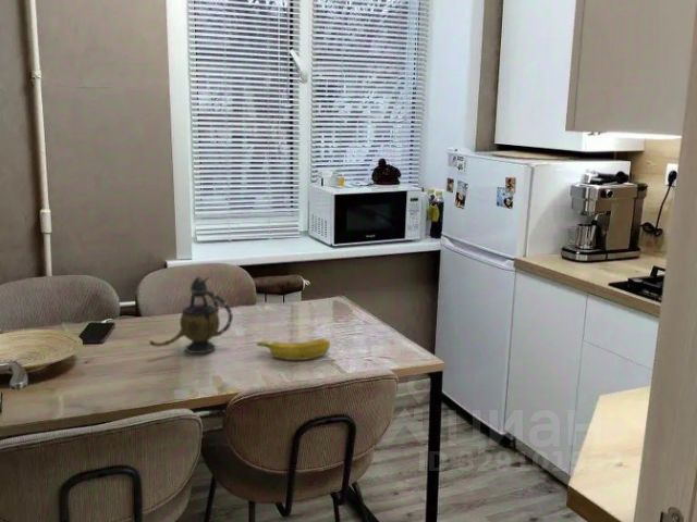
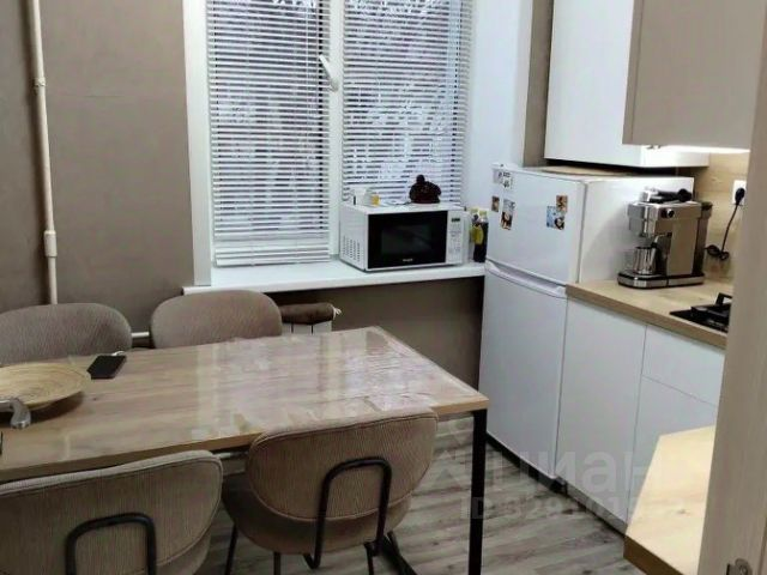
- teapot (188, 314)
- banana (295, 345)
